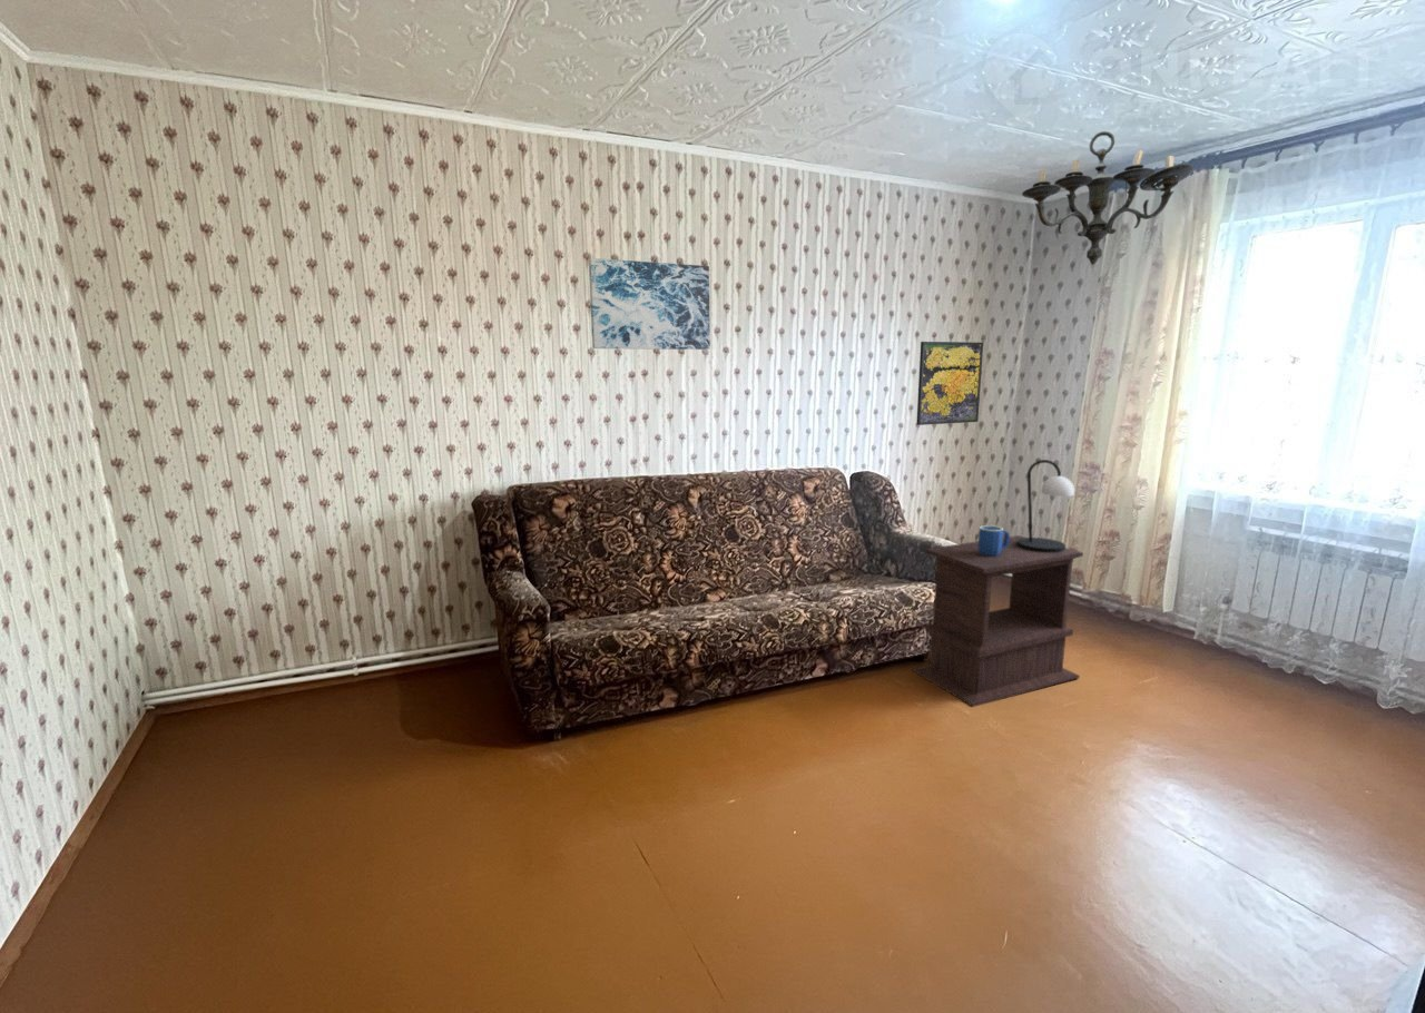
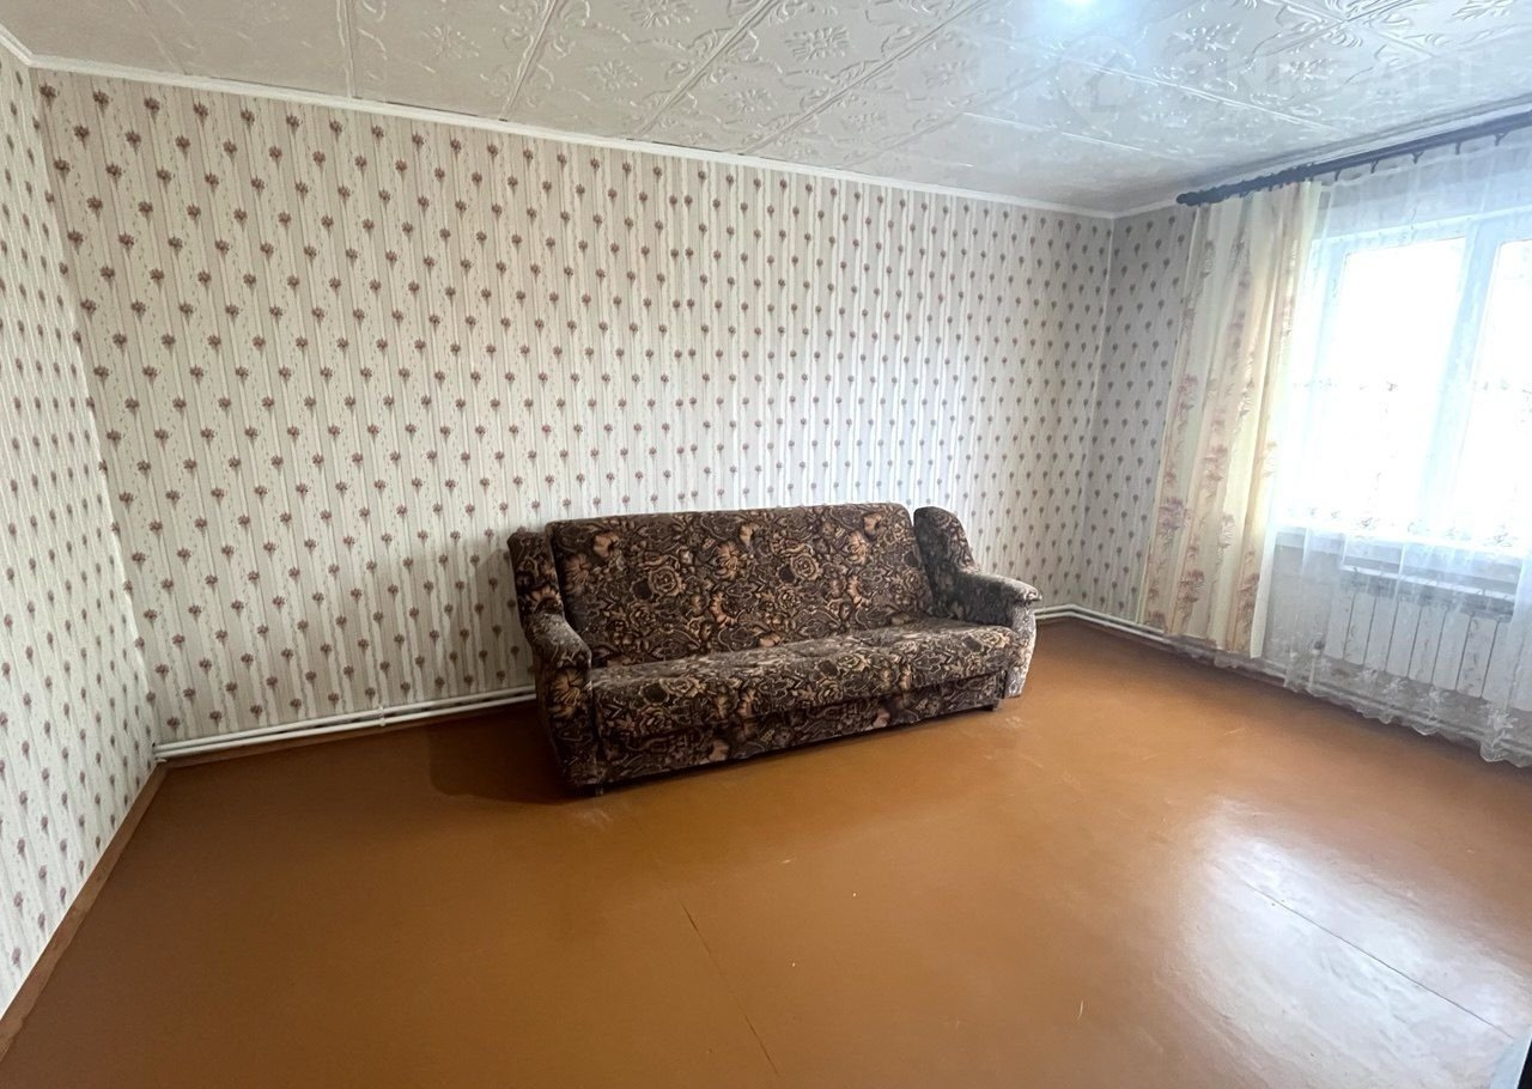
- wall sconce (1102, 189)
- table lamp (1048, 494)
- side table (999, 613)
- wall art (651, 306)
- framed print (950, 383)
- mug (992, 540)
